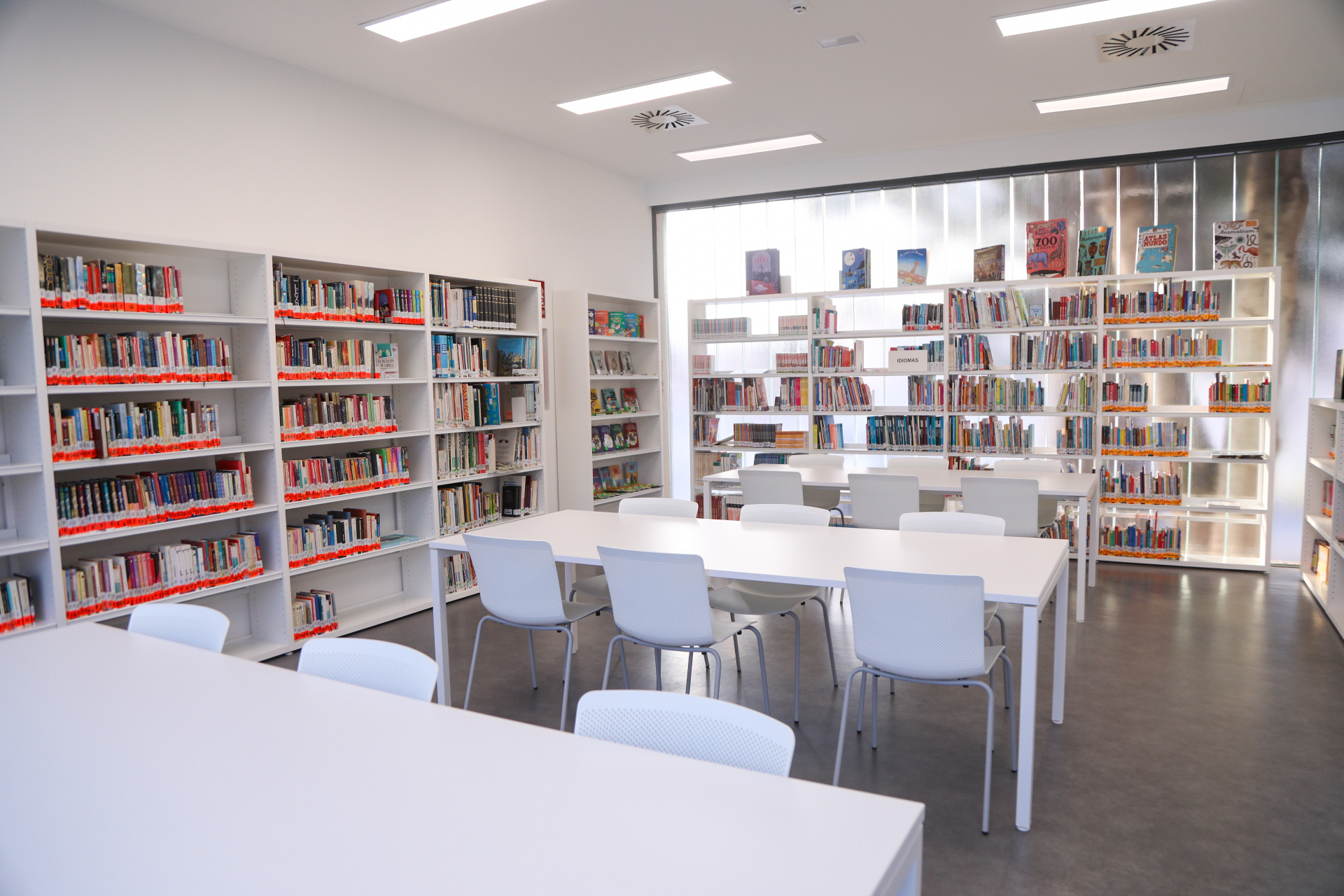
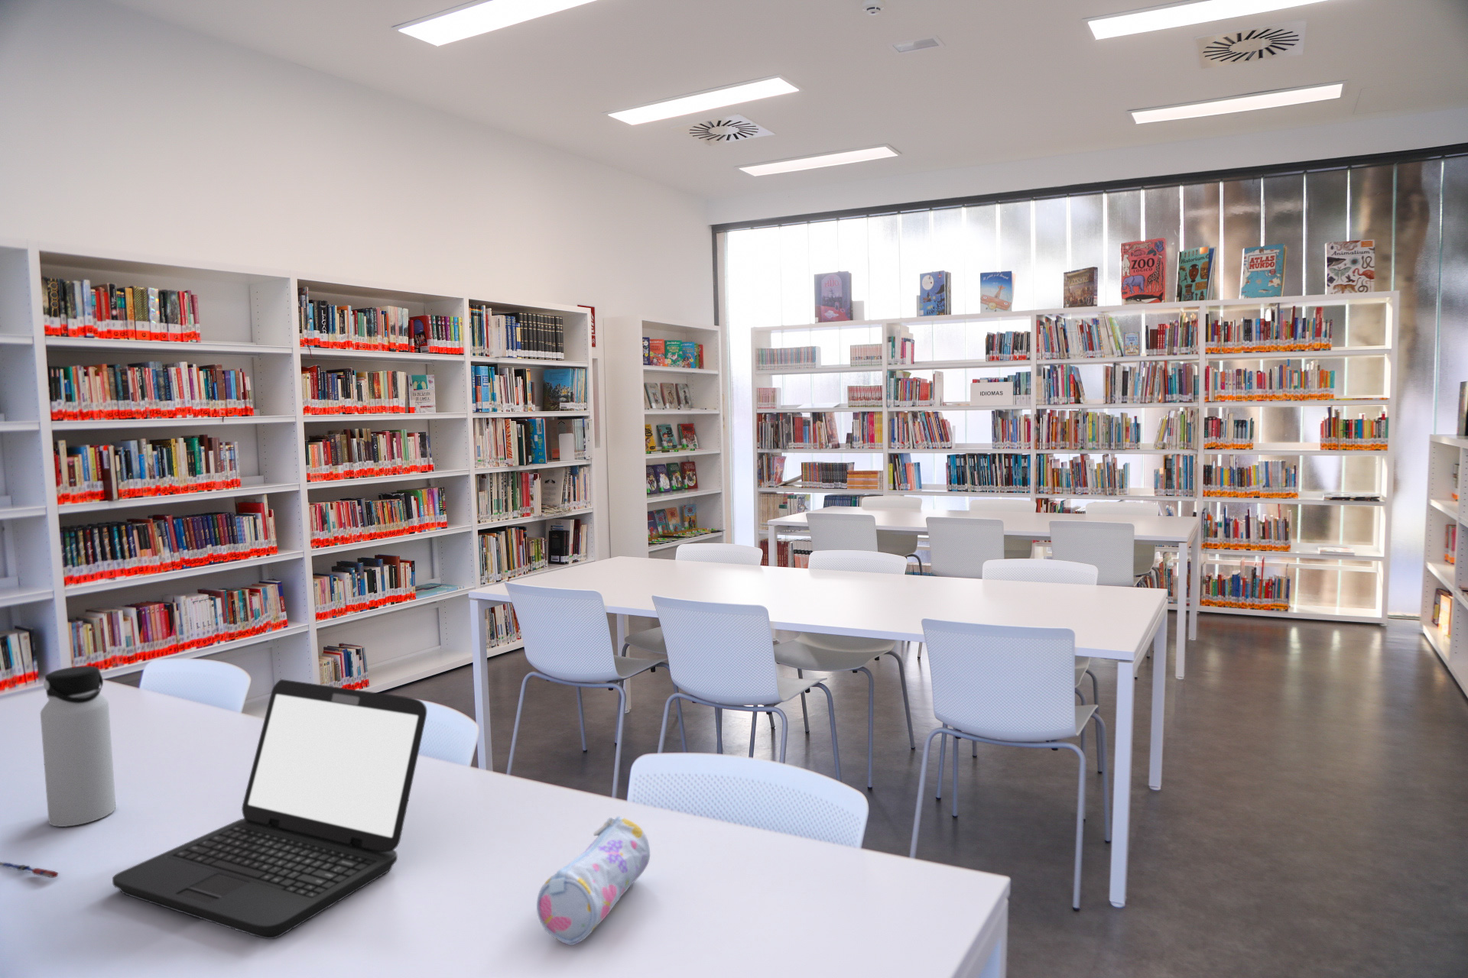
+ laptop (274, 791)
+ pen (26, 868)
+ water bottle (78, 742)
+ pencil case (597, 875)
